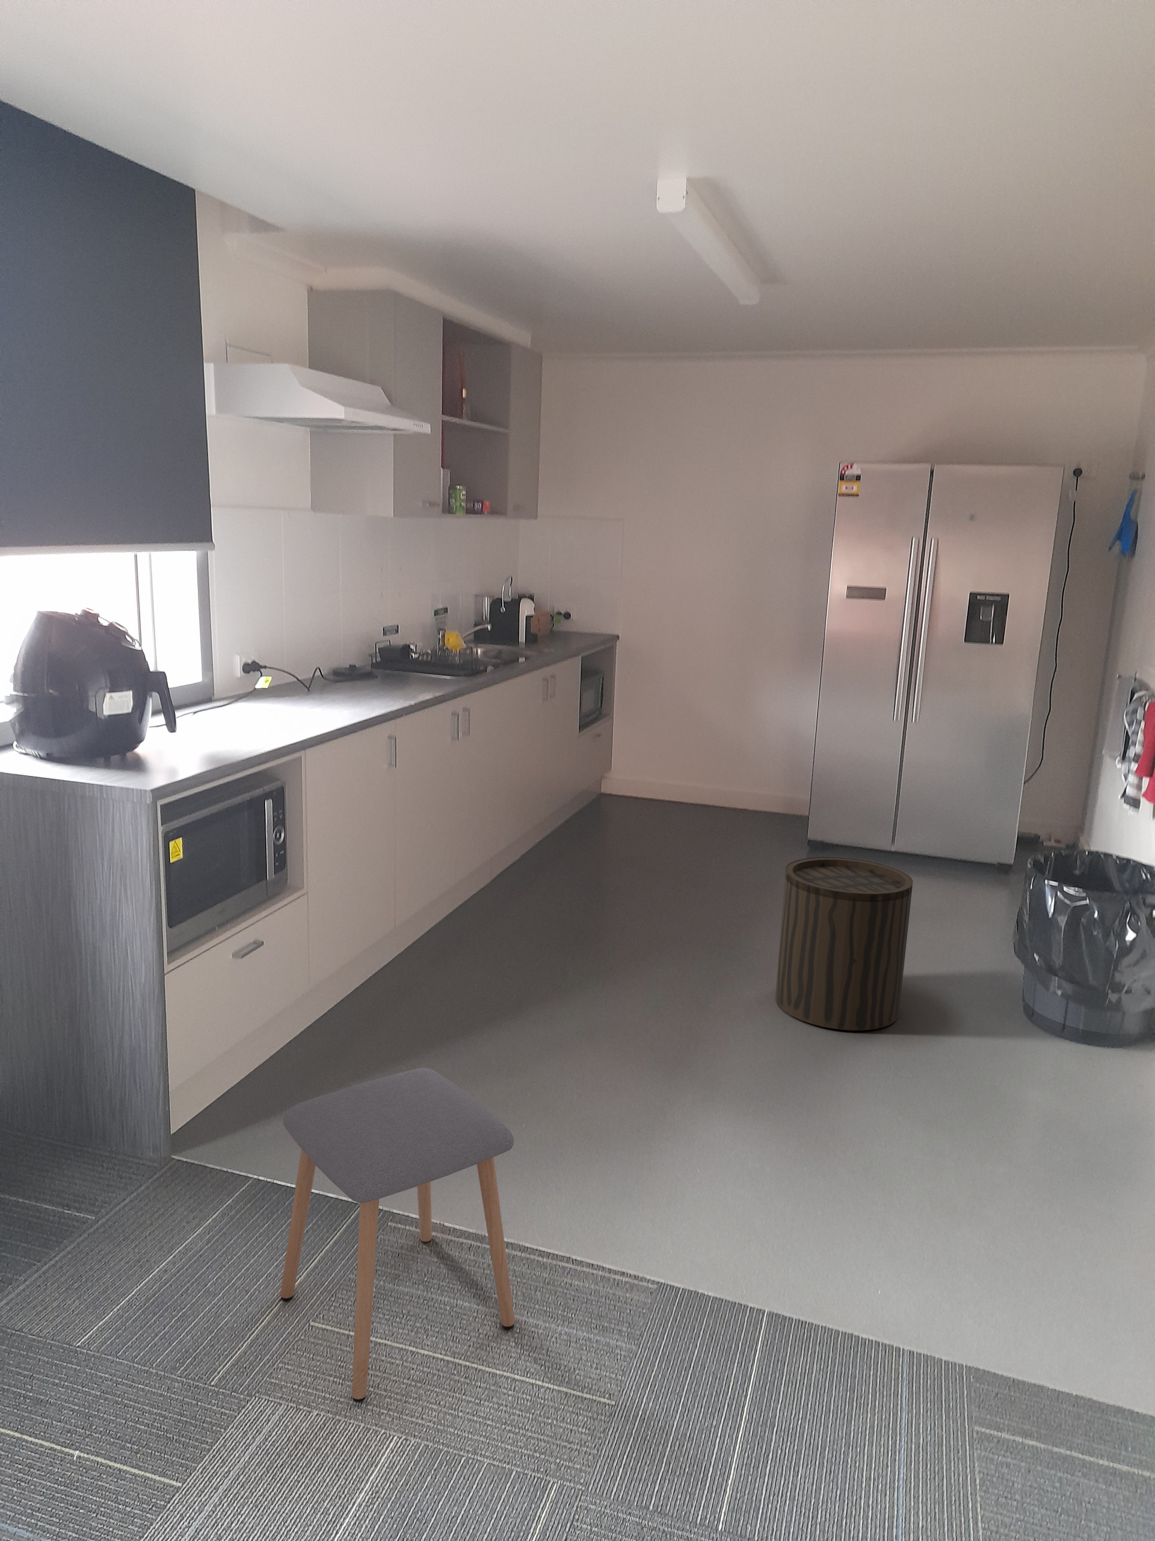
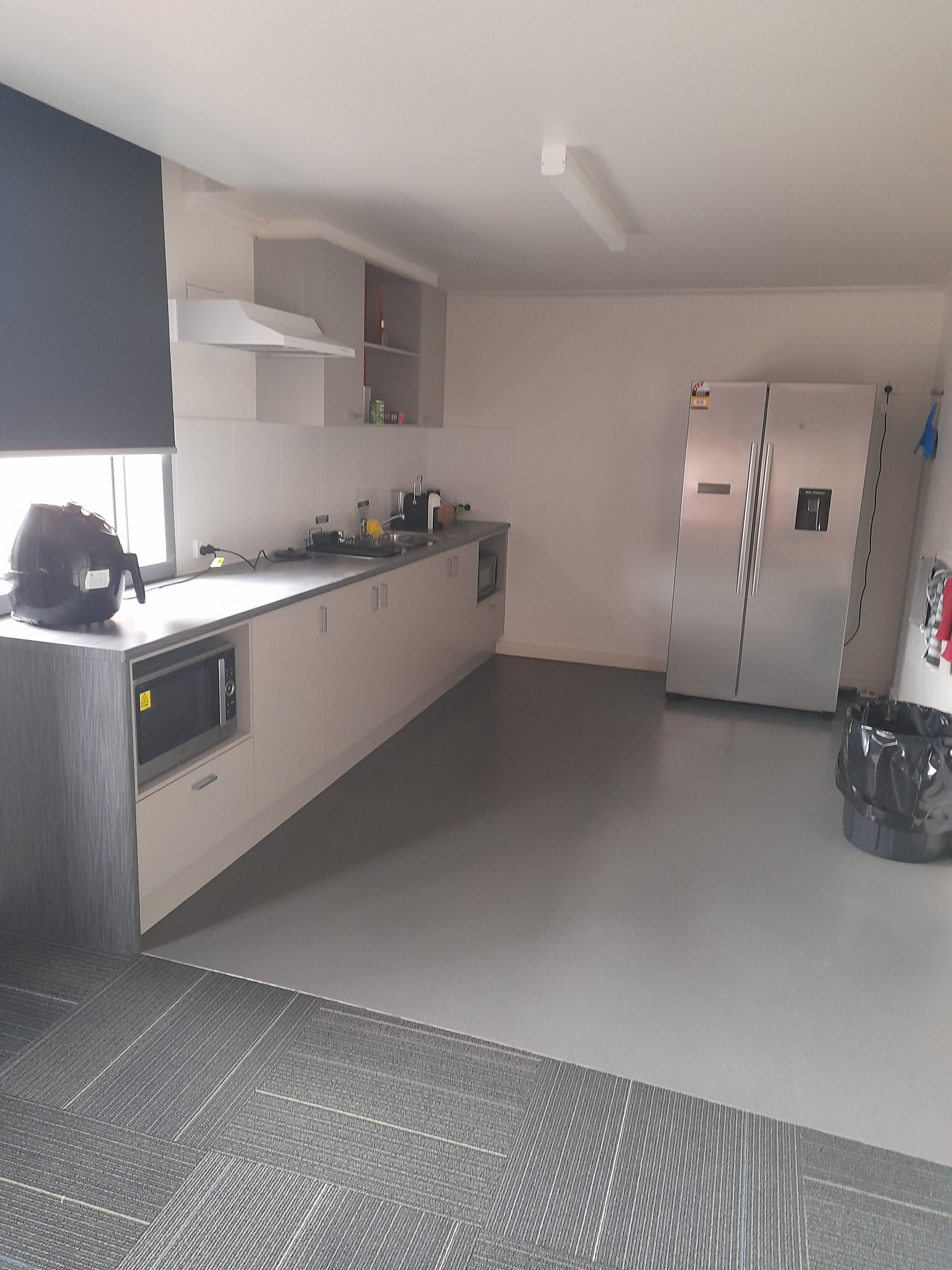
- stool (392, 1194)
- stool (842, 939)
